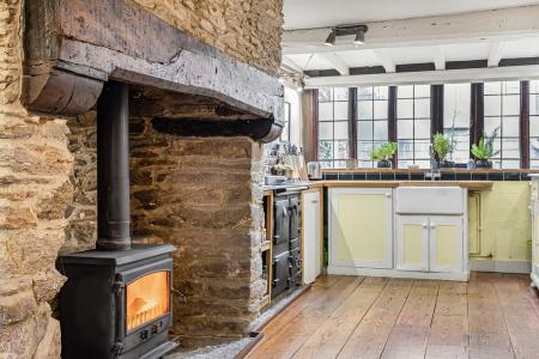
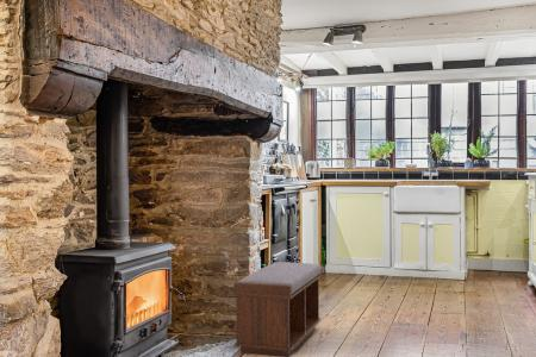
+ bench (281, 305)
